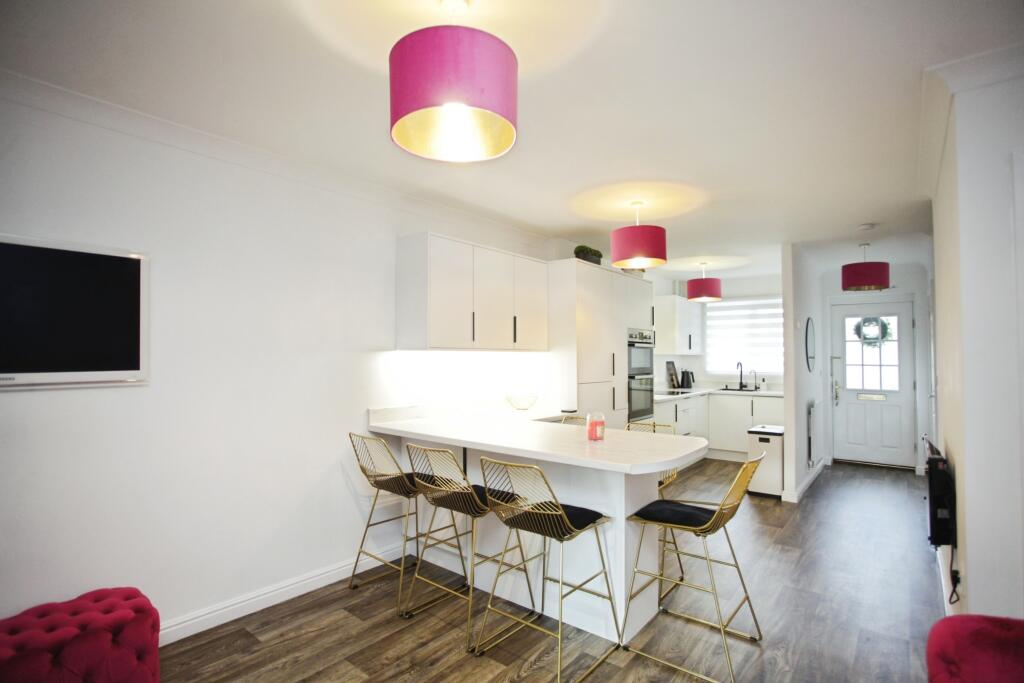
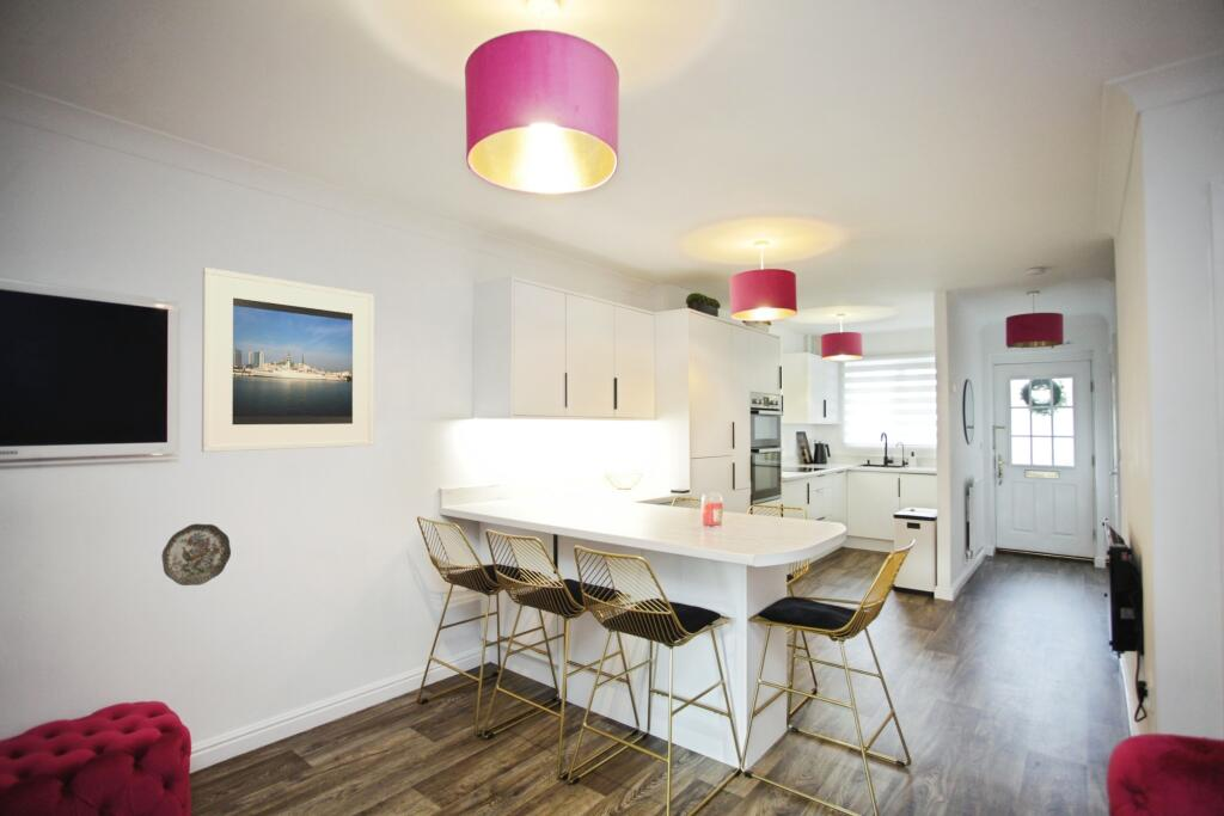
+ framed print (295, 364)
+ decorative plate (196, 553)
